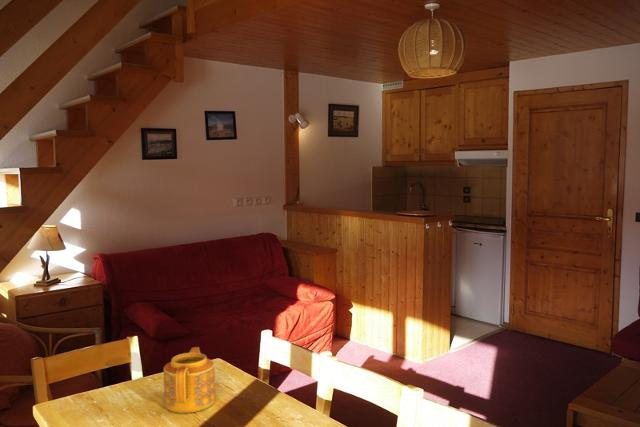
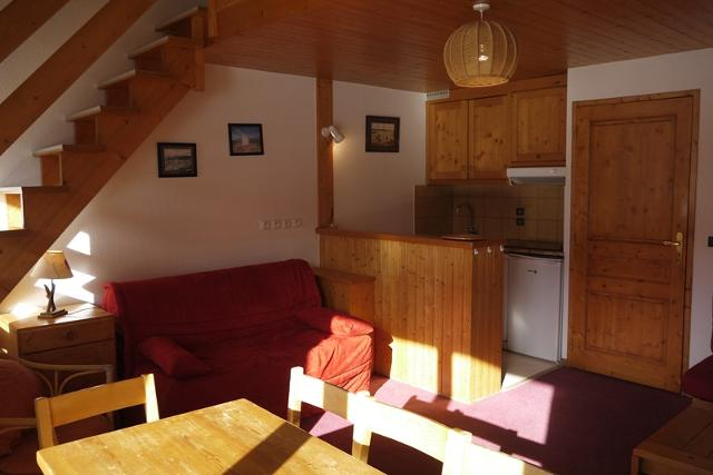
- teapot (189, 379)
